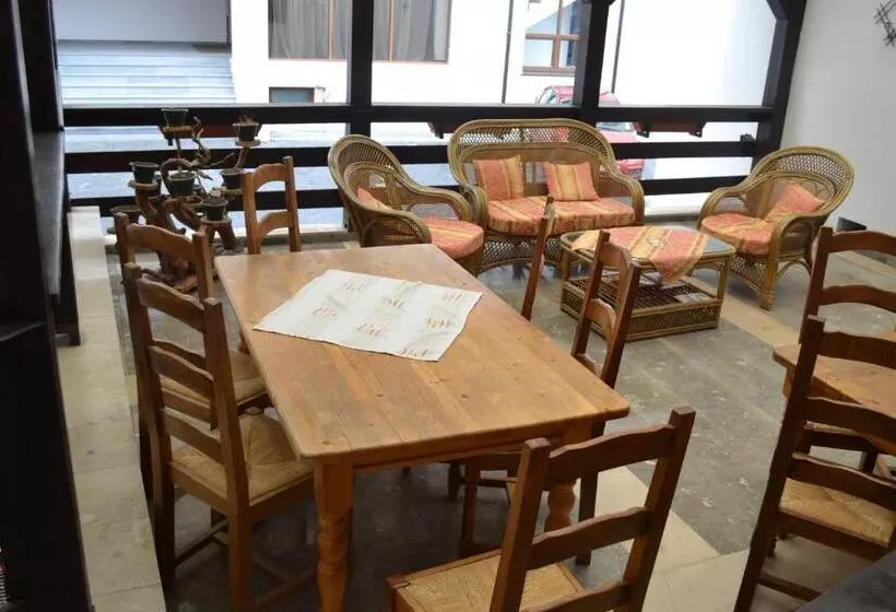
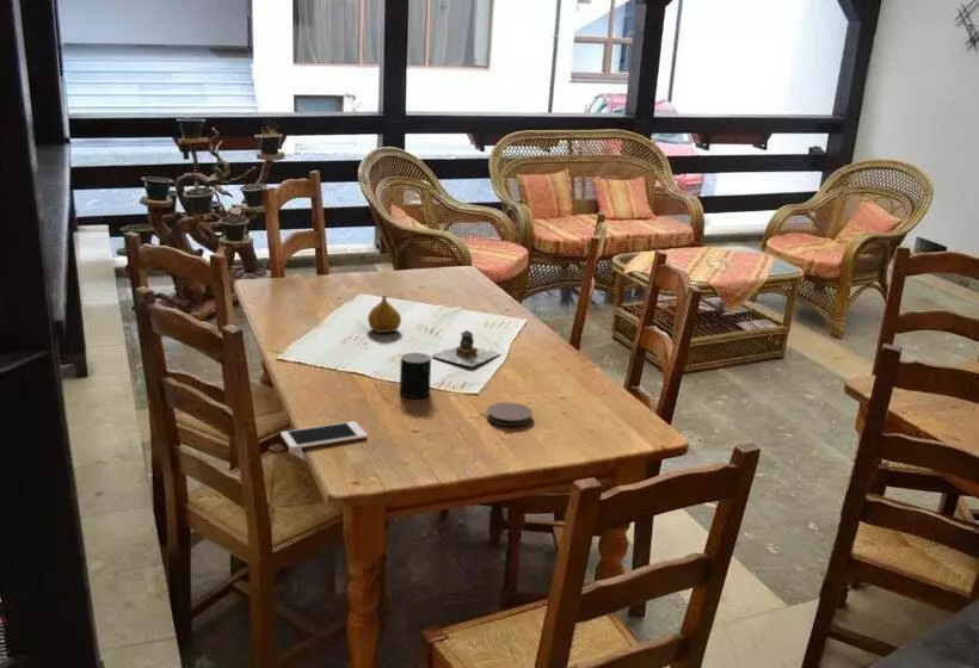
+ teapot (466, 342)
+ cup (417, 377)
+ cell phone (324, 434)
+ coaster (509, 414)
+ fruit (383, 313)
